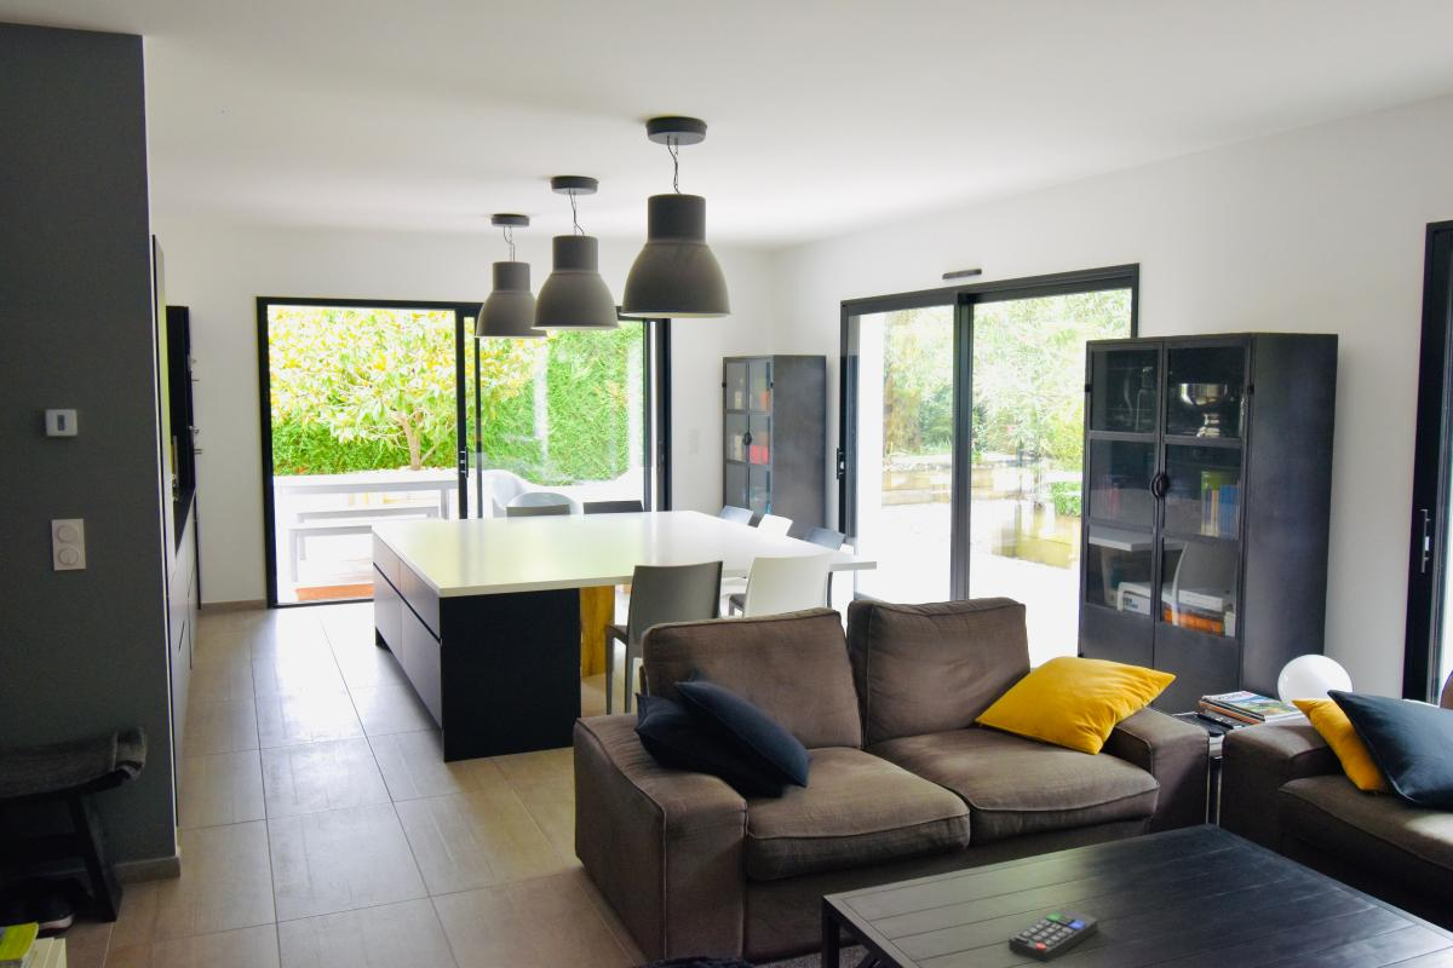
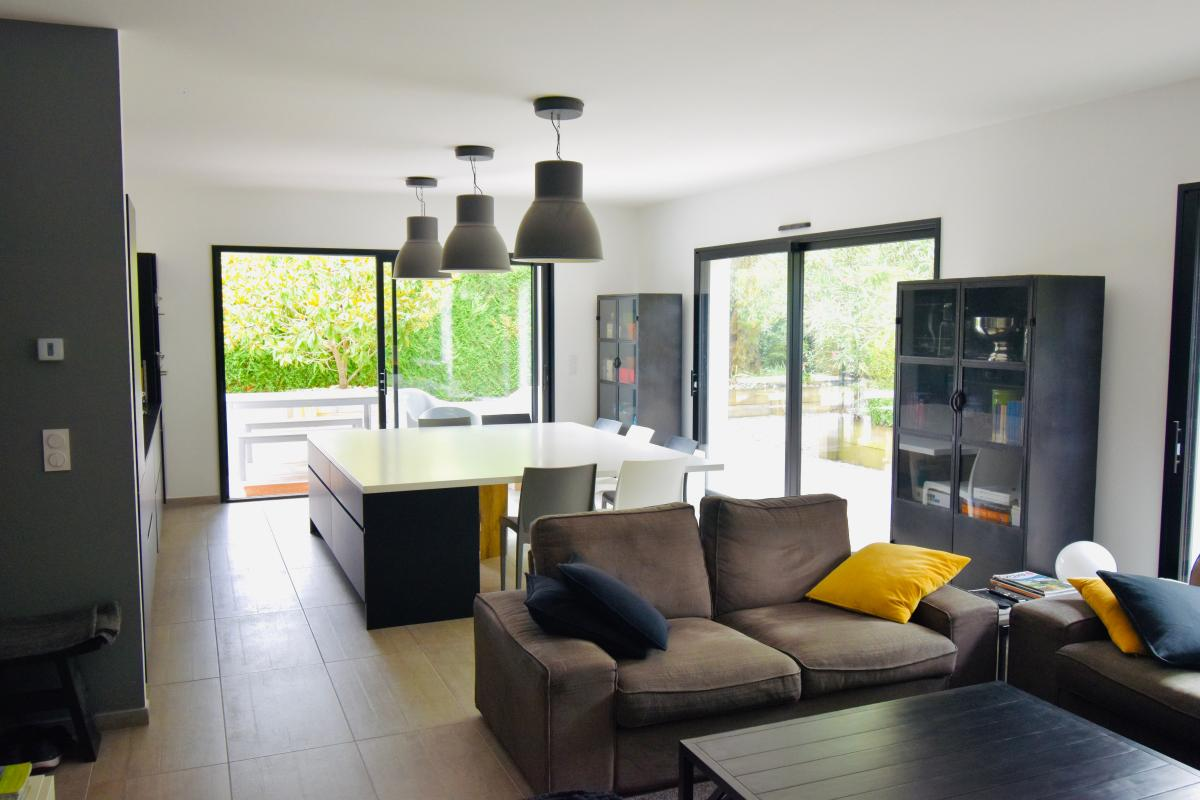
- remote control (1053, 933)
